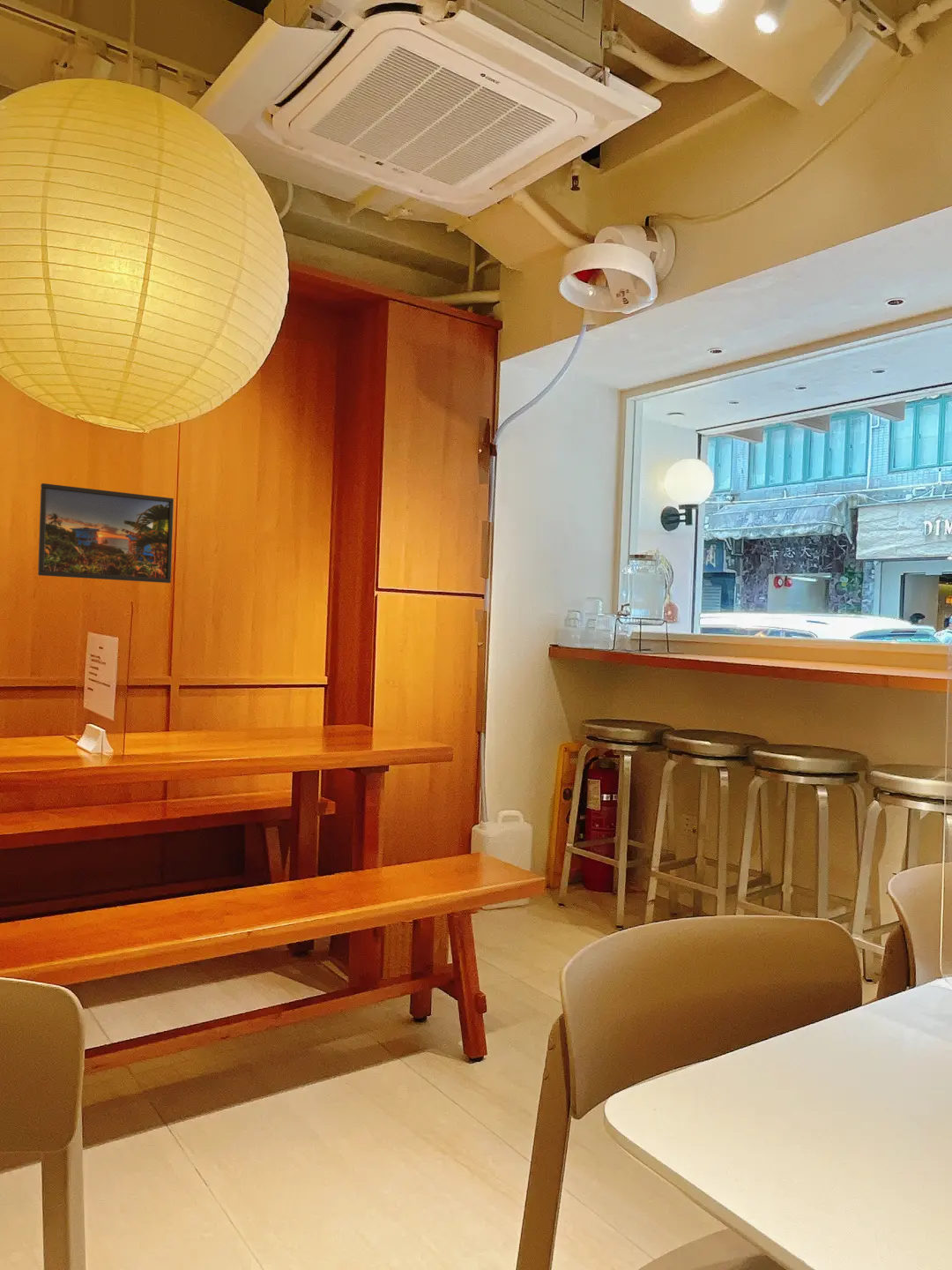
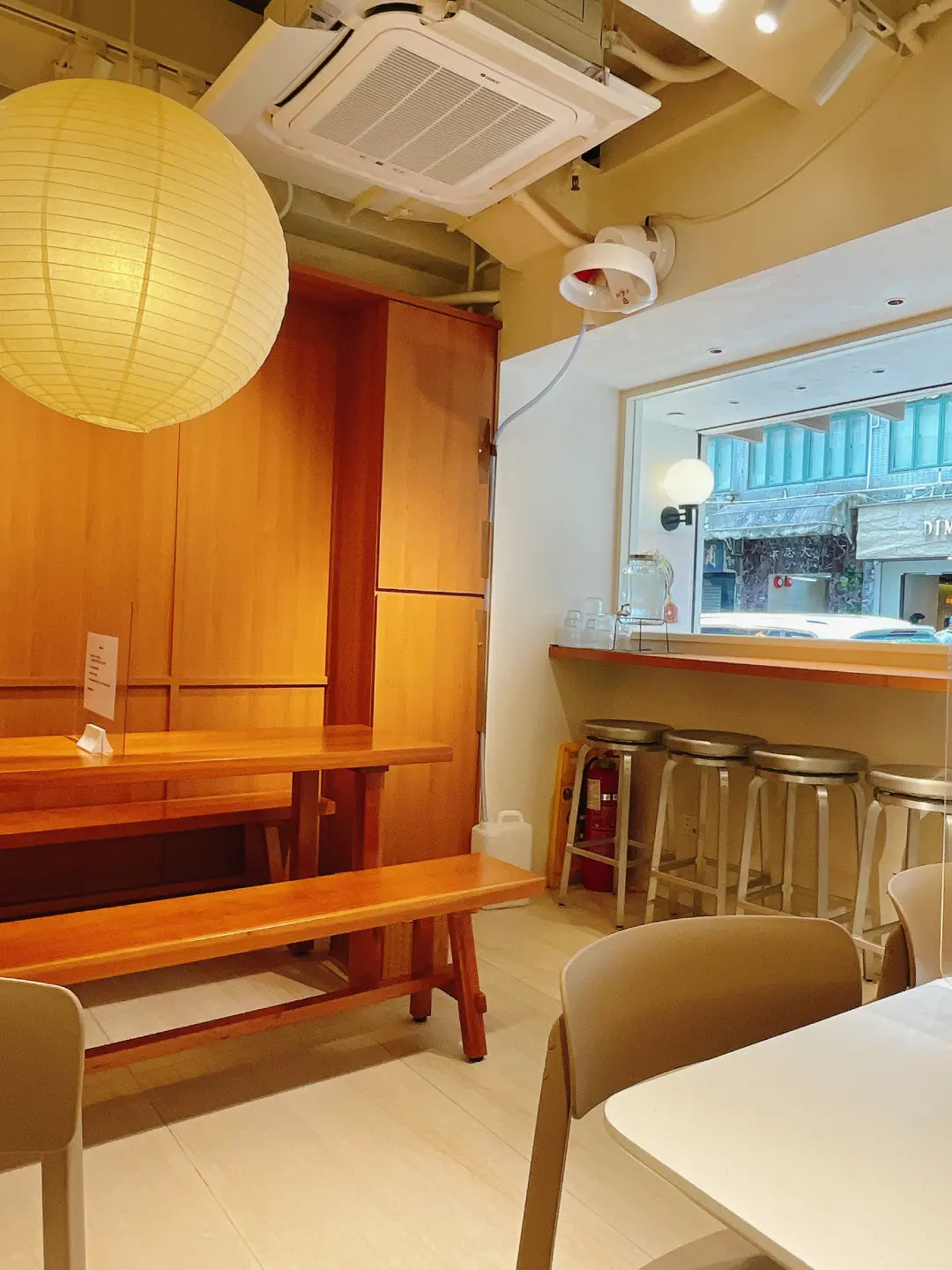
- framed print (108, 535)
